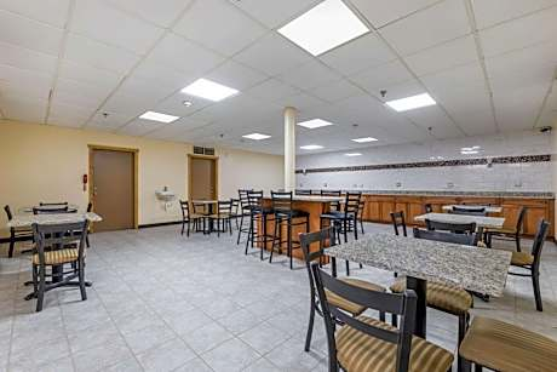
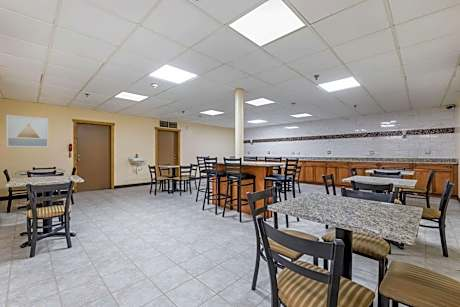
+ wall art (28, 131)
